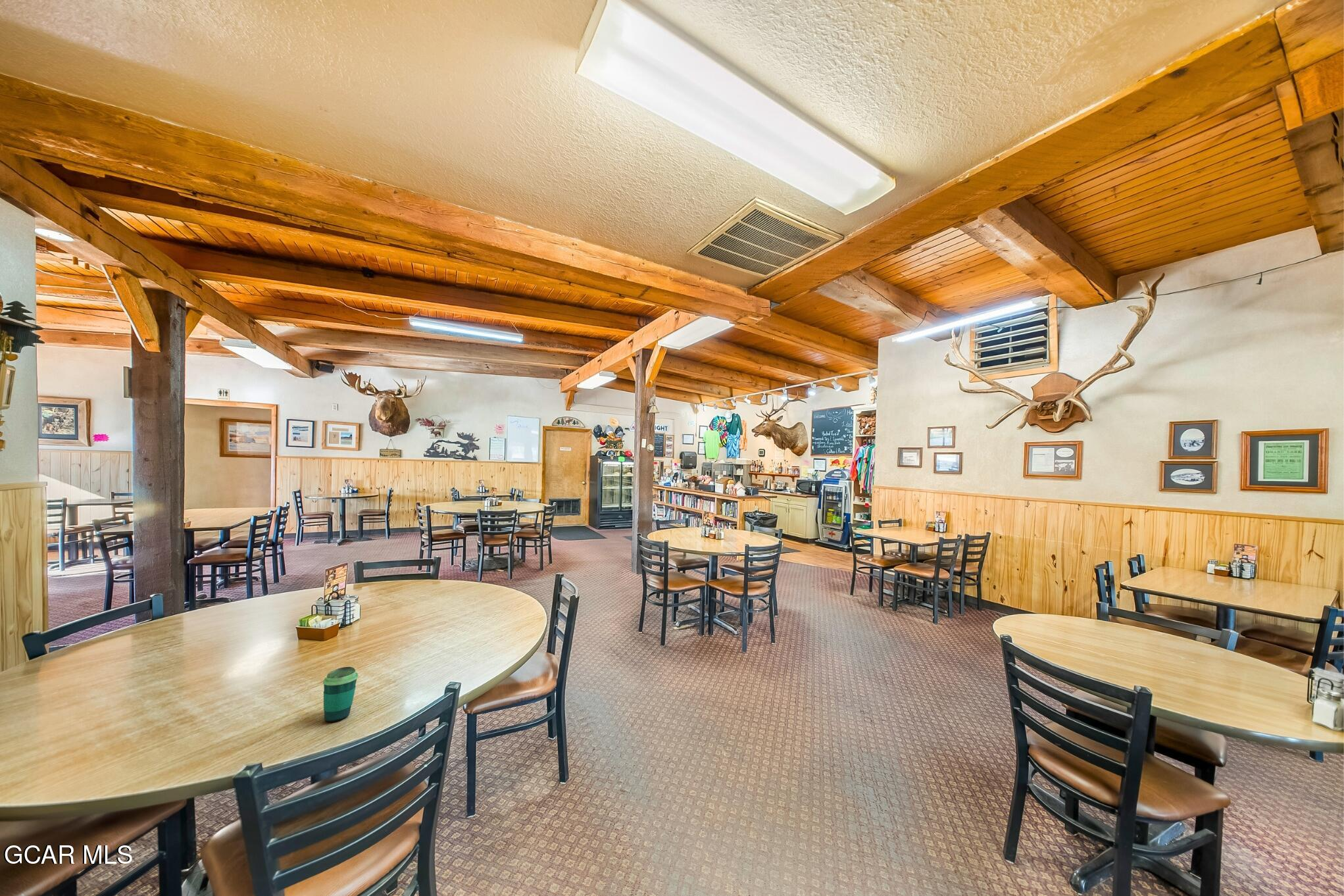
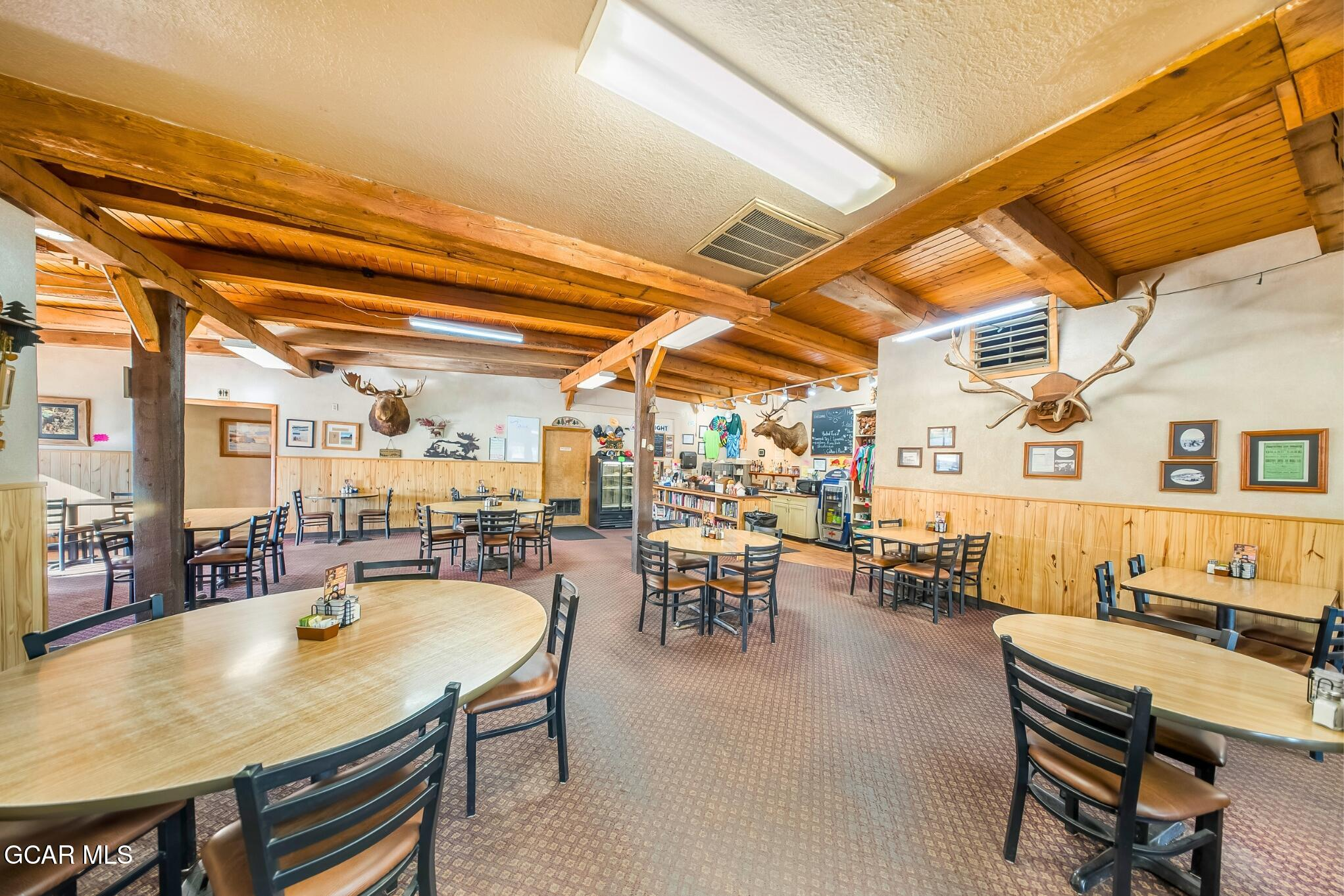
- cup (340, 693)
